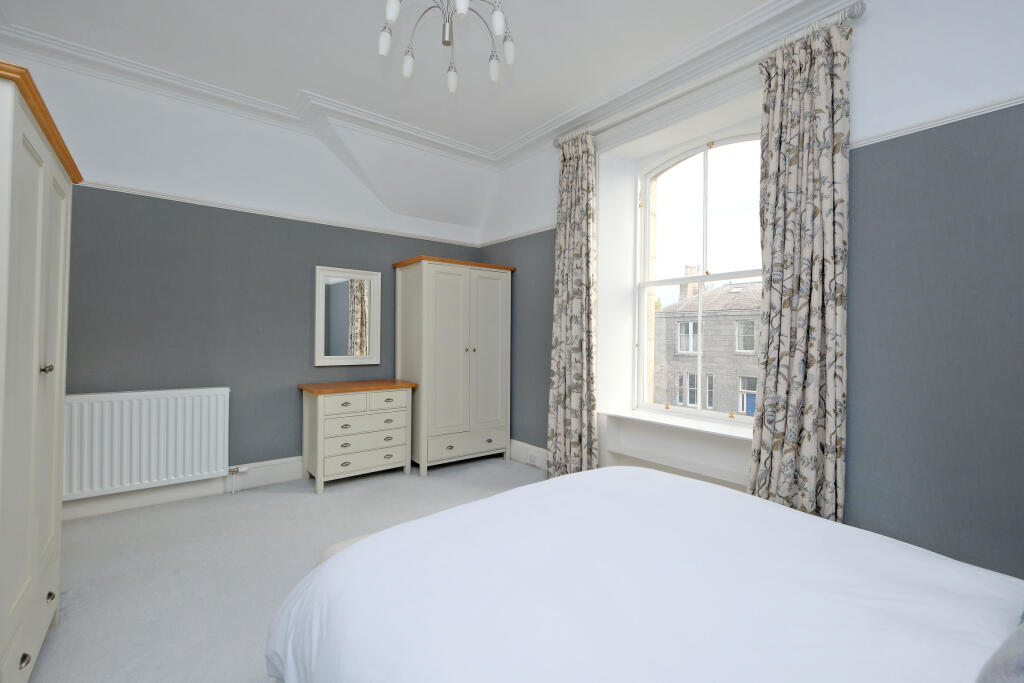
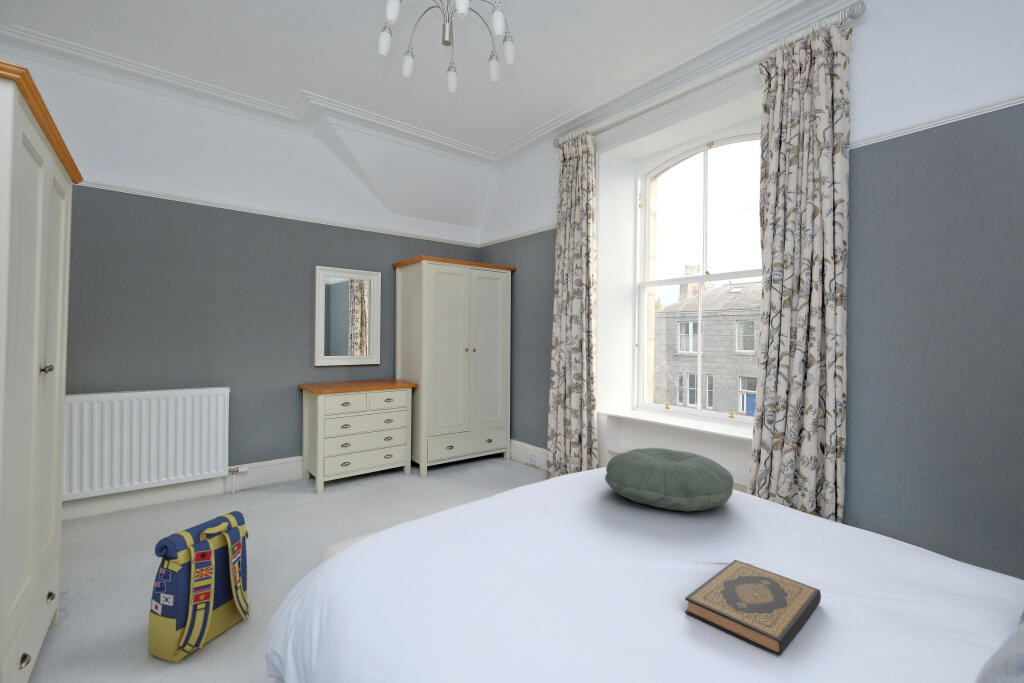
+ hardback book (754, 600)
+ backpack (204, 579)
+ pillow (666, 475)
